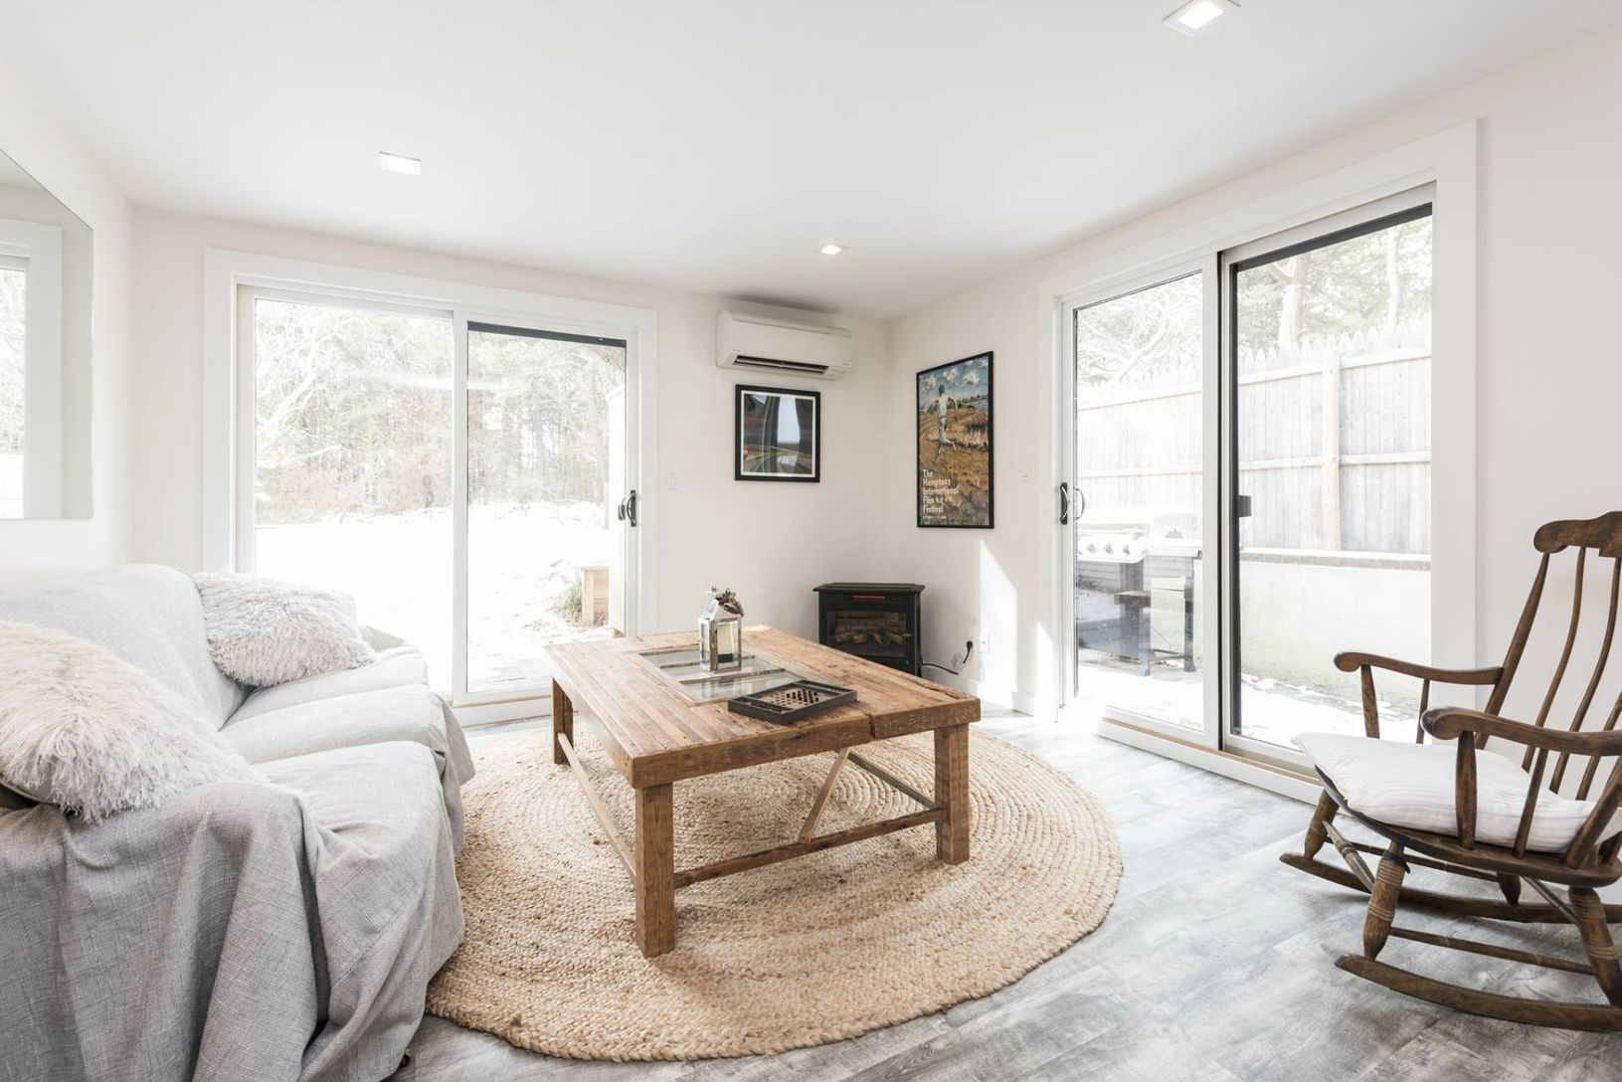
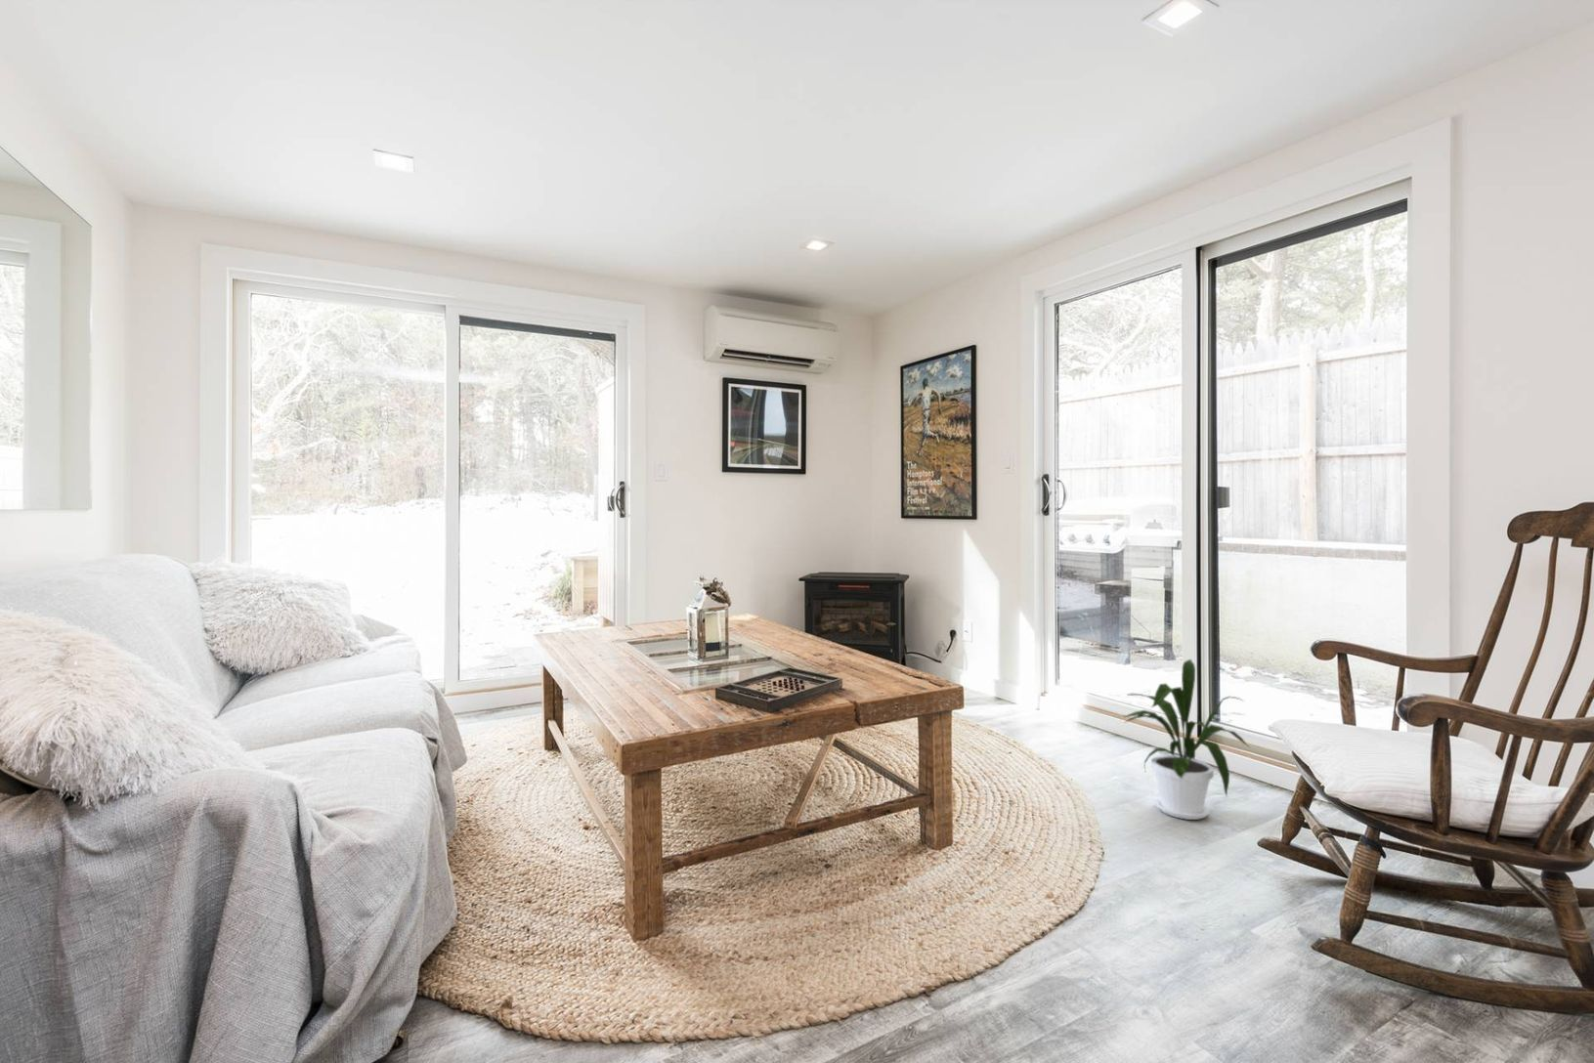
+ house plant (1180, 739)
